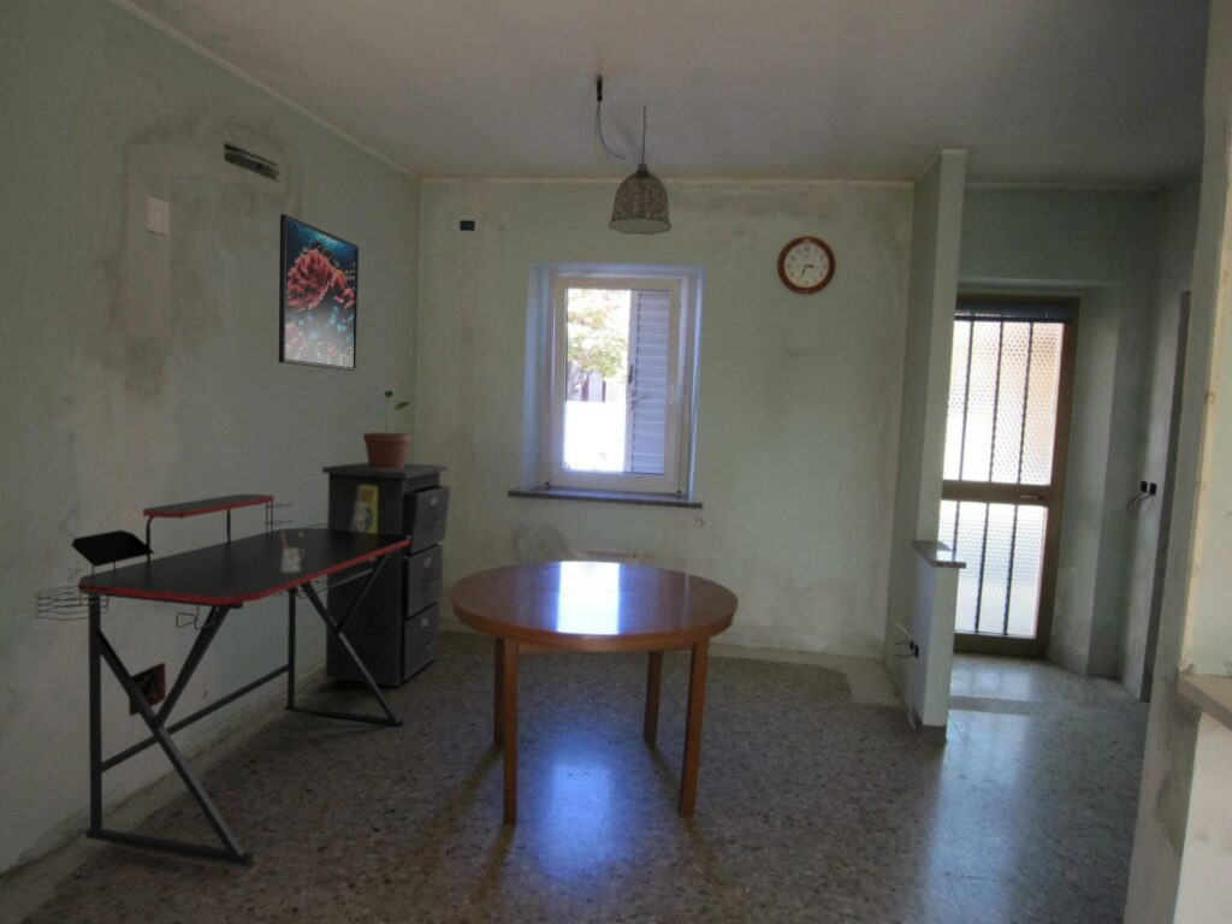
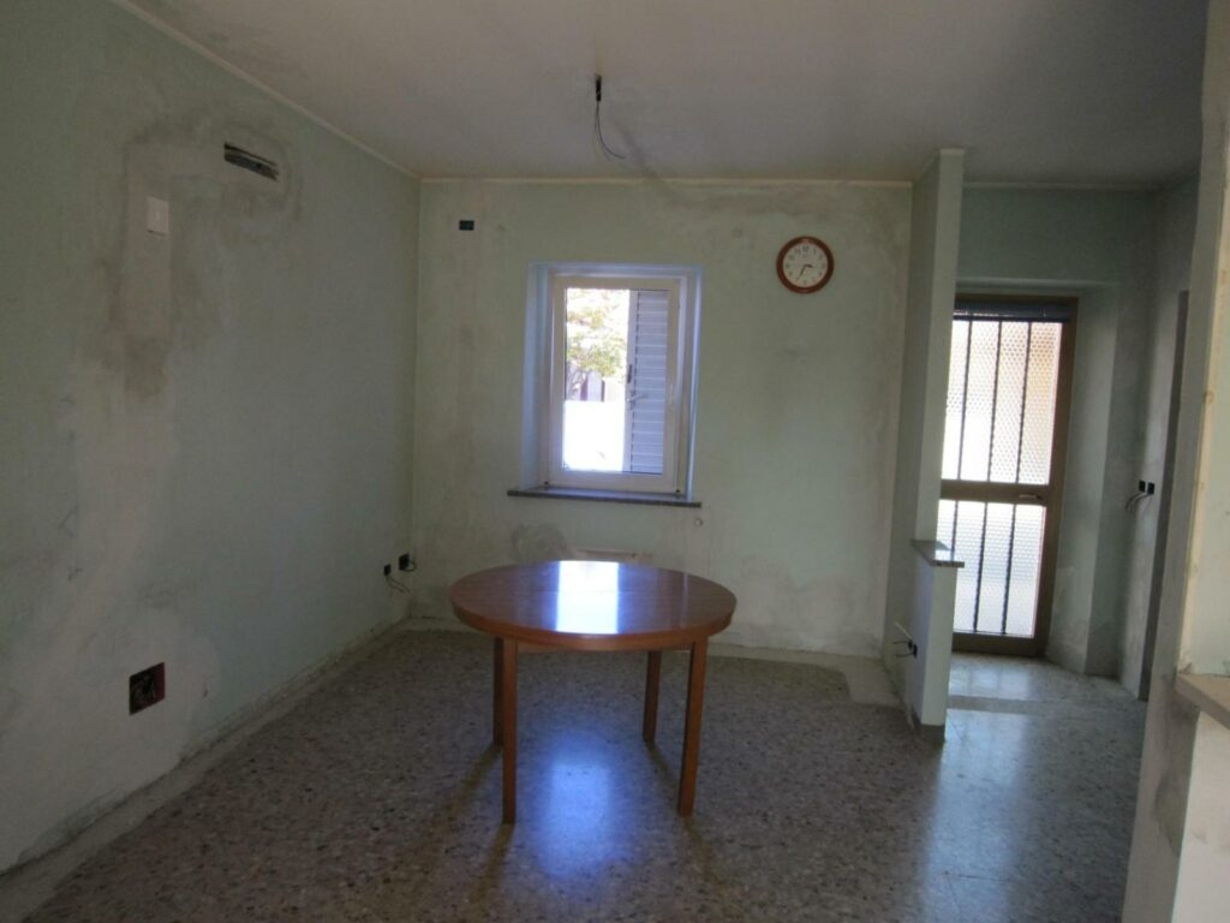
- filing cabinet (392, 568)
- pendant lamp (642, 166)
- desk (288, 640)
- potted plant (386, 428)
- pen holder (294, 549)
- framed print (321, 300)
